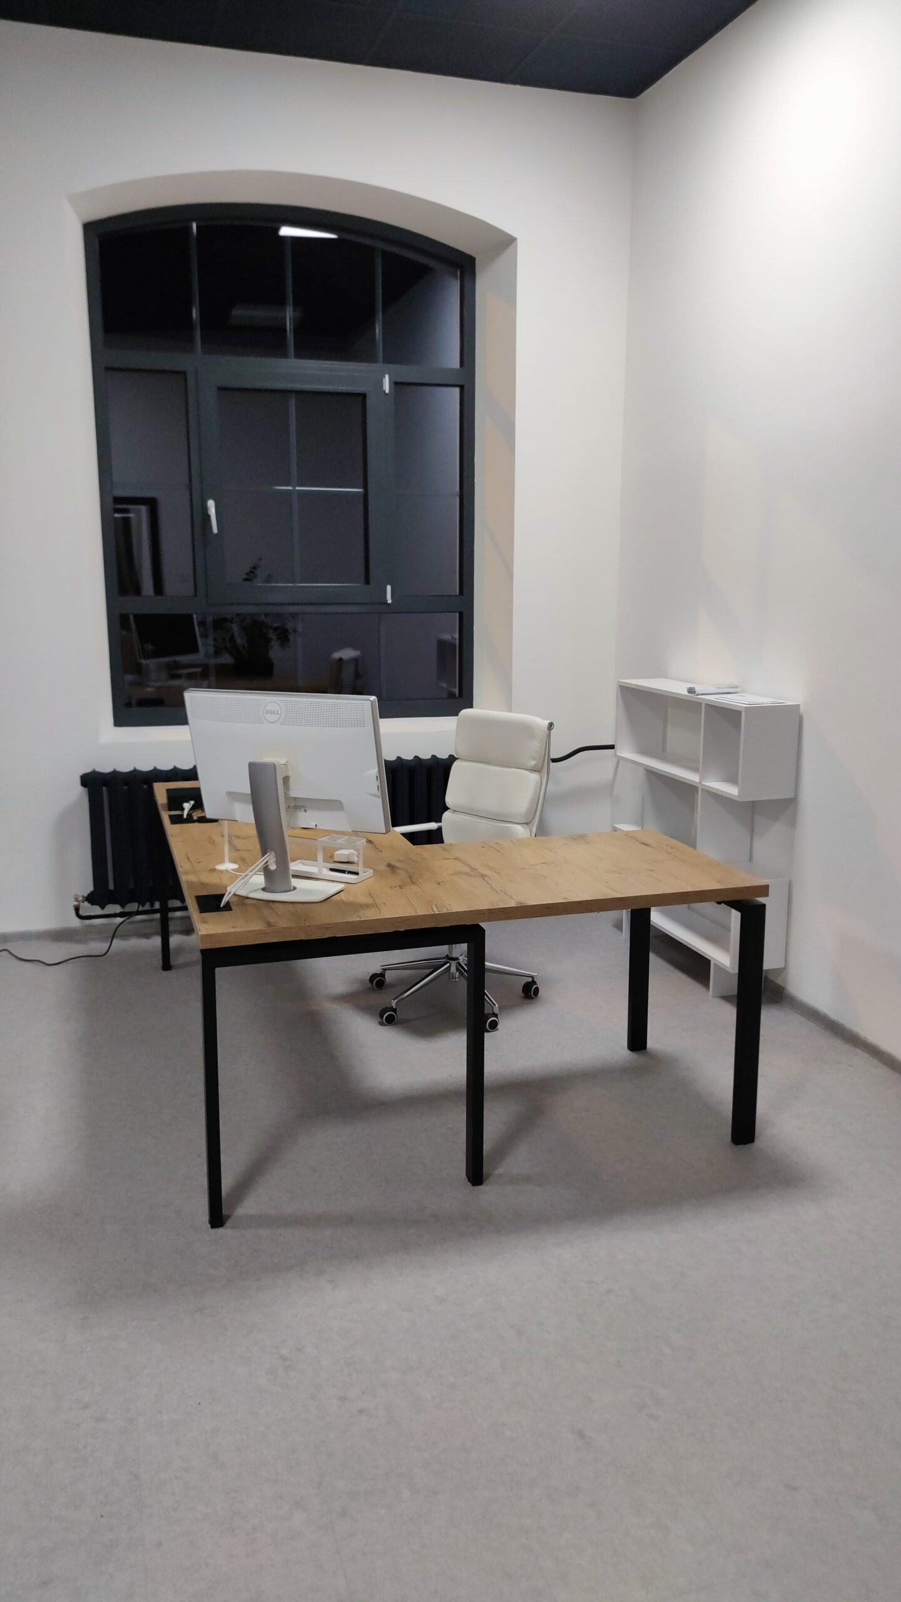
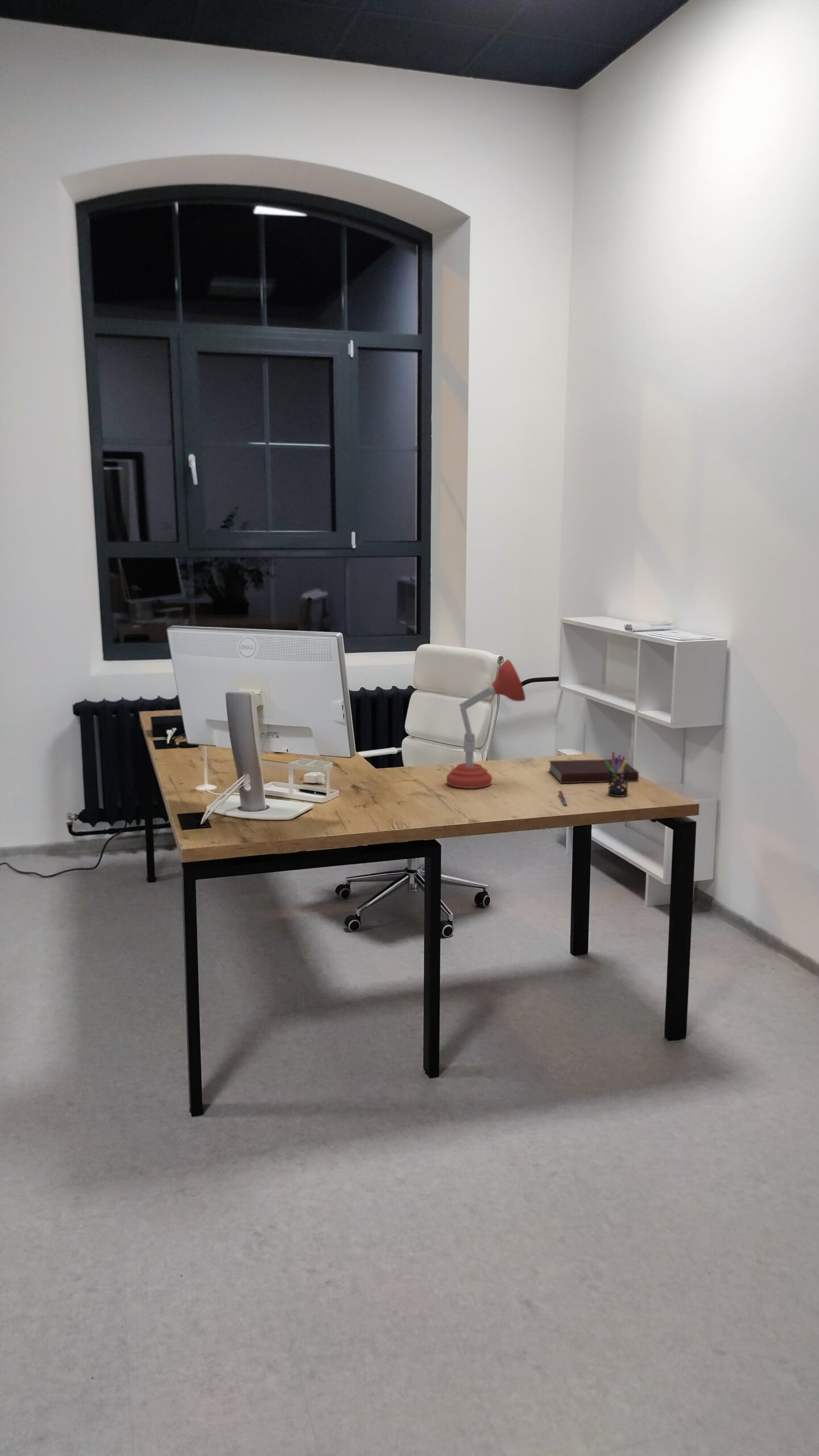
+ pen (562, 797)
+ notebook (592, 771)
+ pen holder (615, 774)
+ desk lamp (470, 725)
